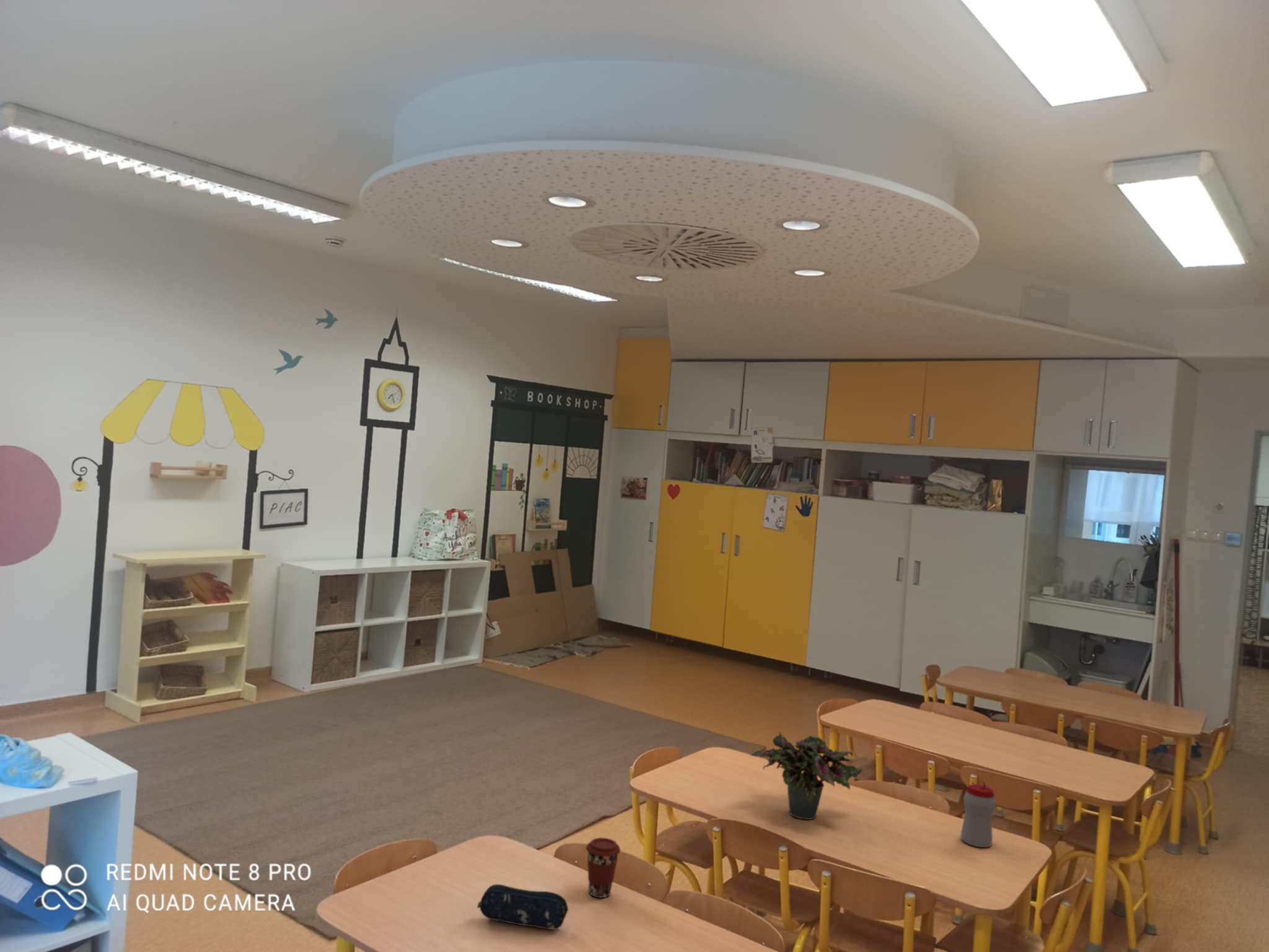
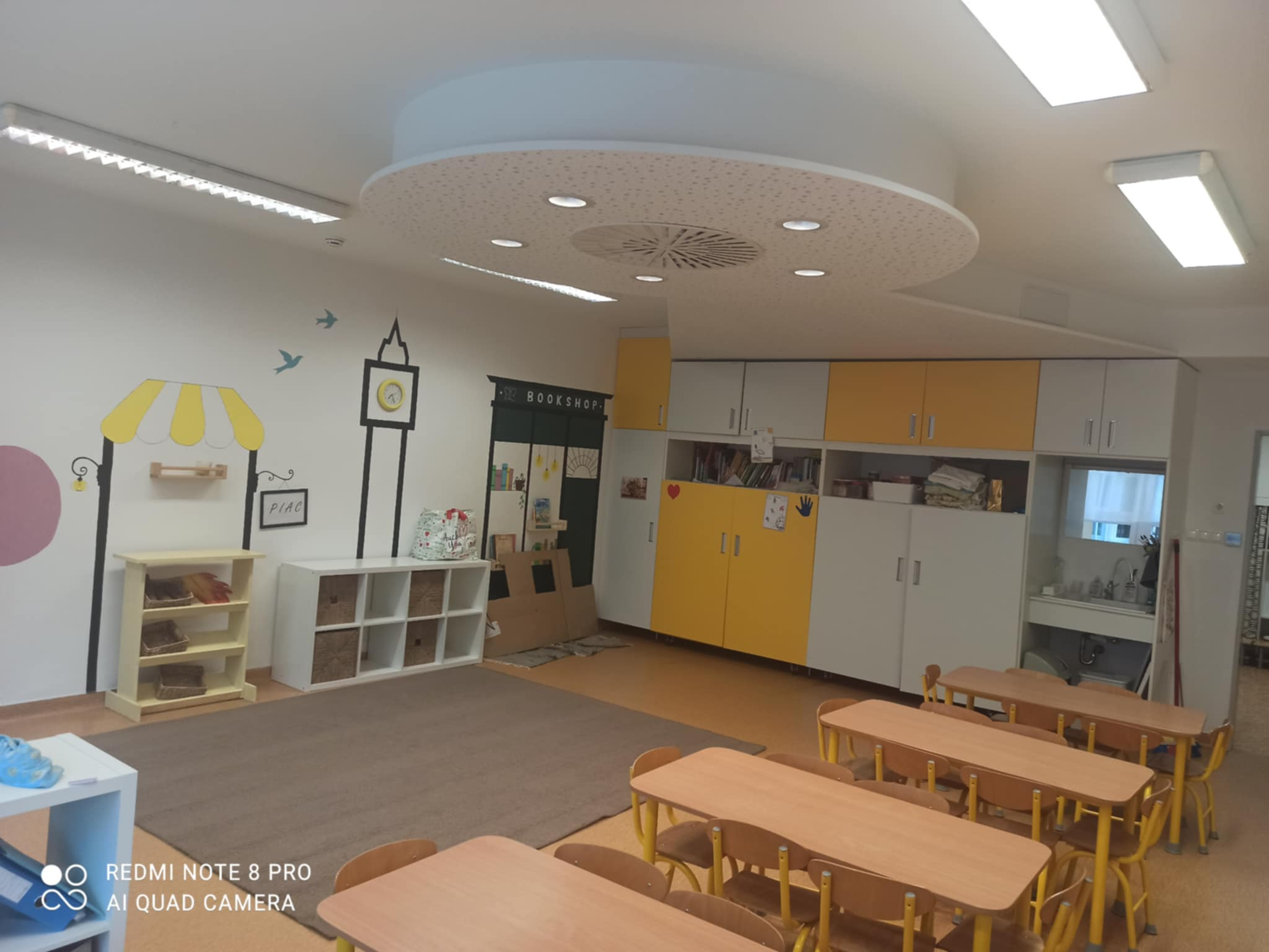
- coffee cup (602, 868)
- sippy cup (978, 811)
- potted plant (806, 778)
- pencil case (524, 907)
